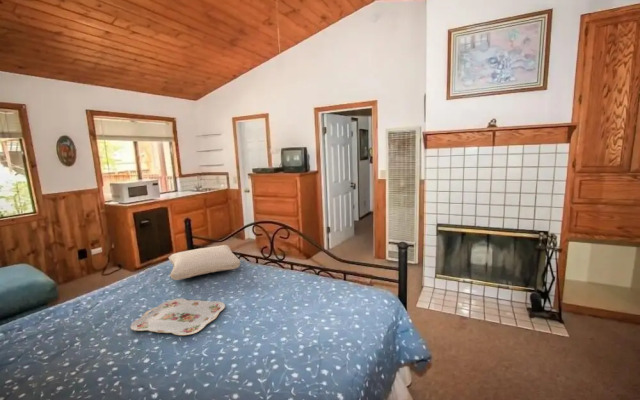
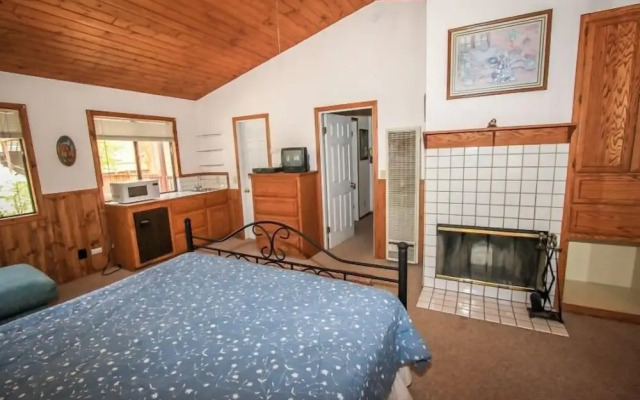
- pillow (203, 260)
- serving tray (180, 315)
